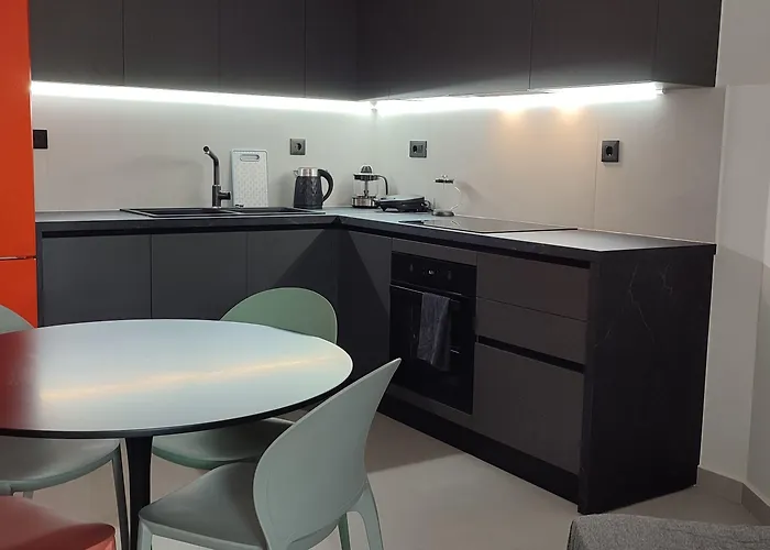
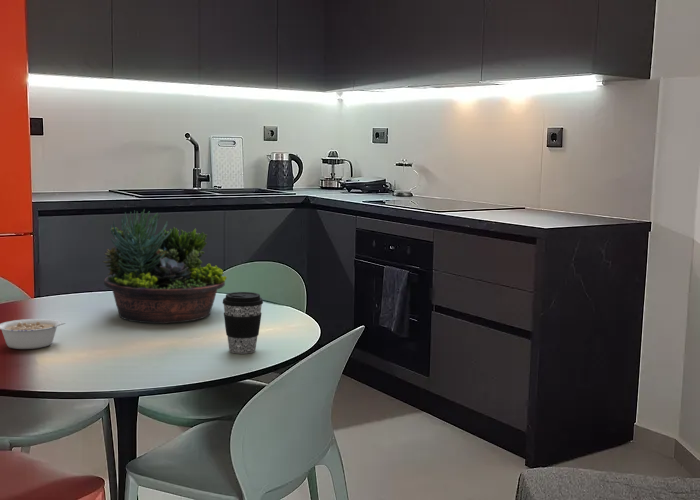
+ coffee cup (242, 322)
+ succulent planter (166, 261)
+ legume (32, 332)
